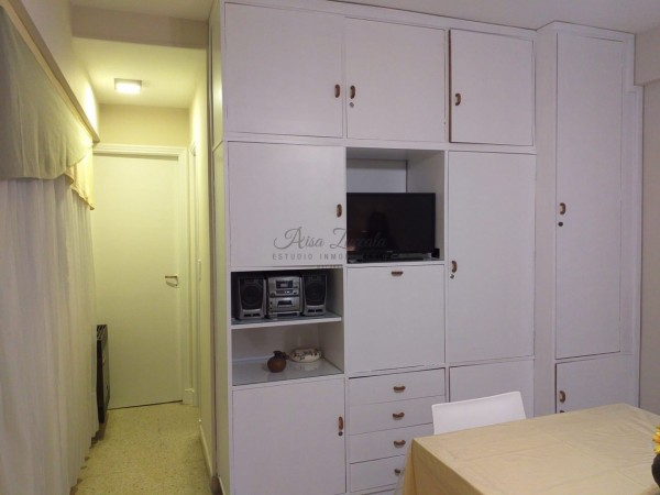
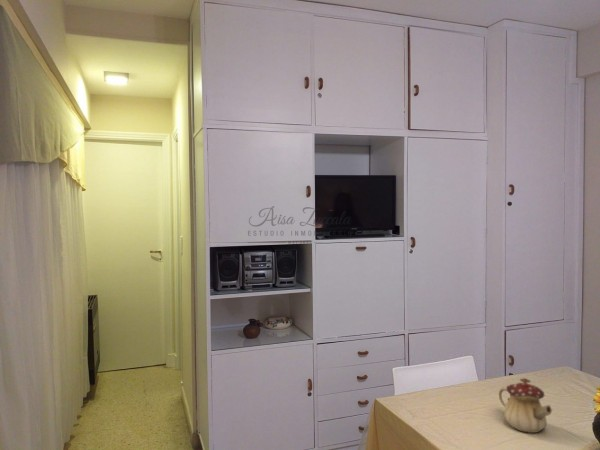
+ teapot (522, 400)
